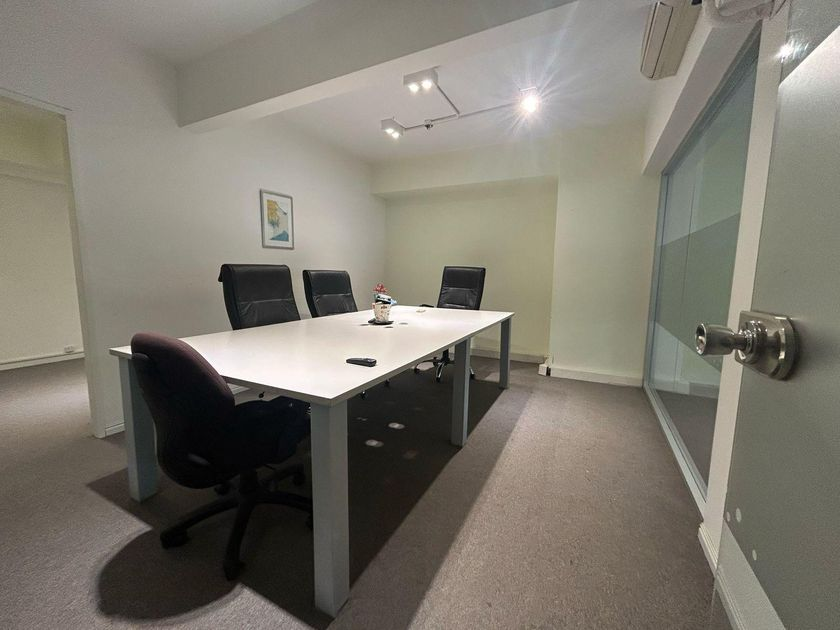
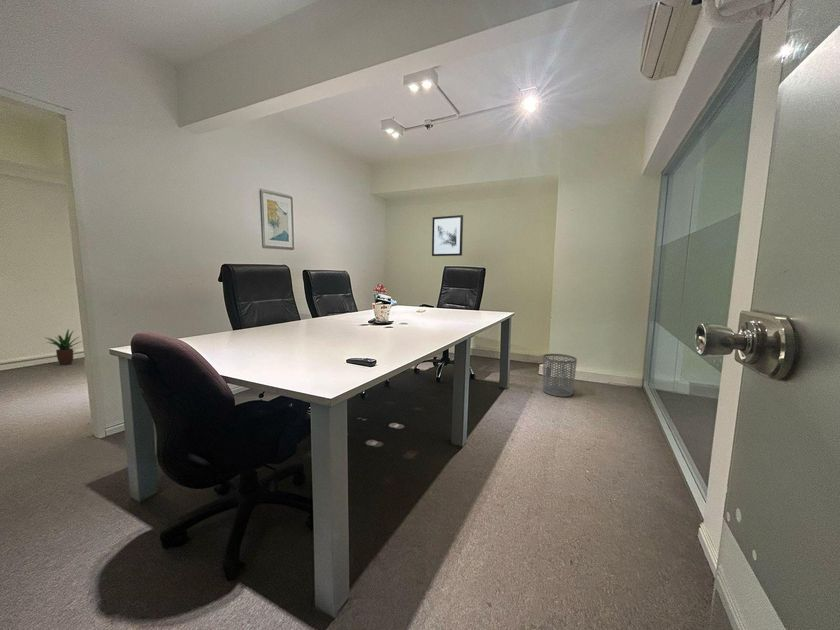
+ potted plant (65, 346)
+ wall art (447, 236)
+ waste bin (558, 374)
